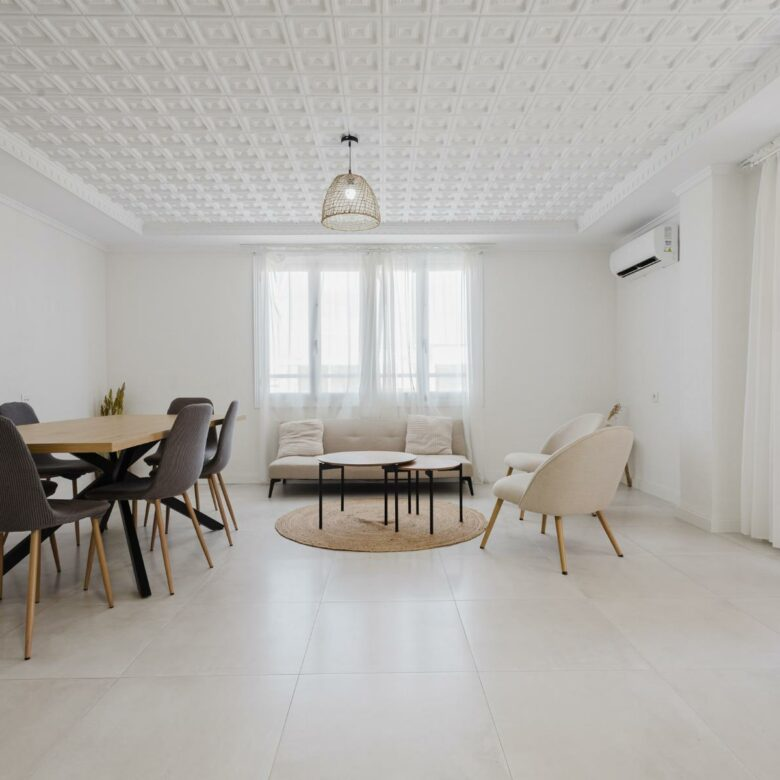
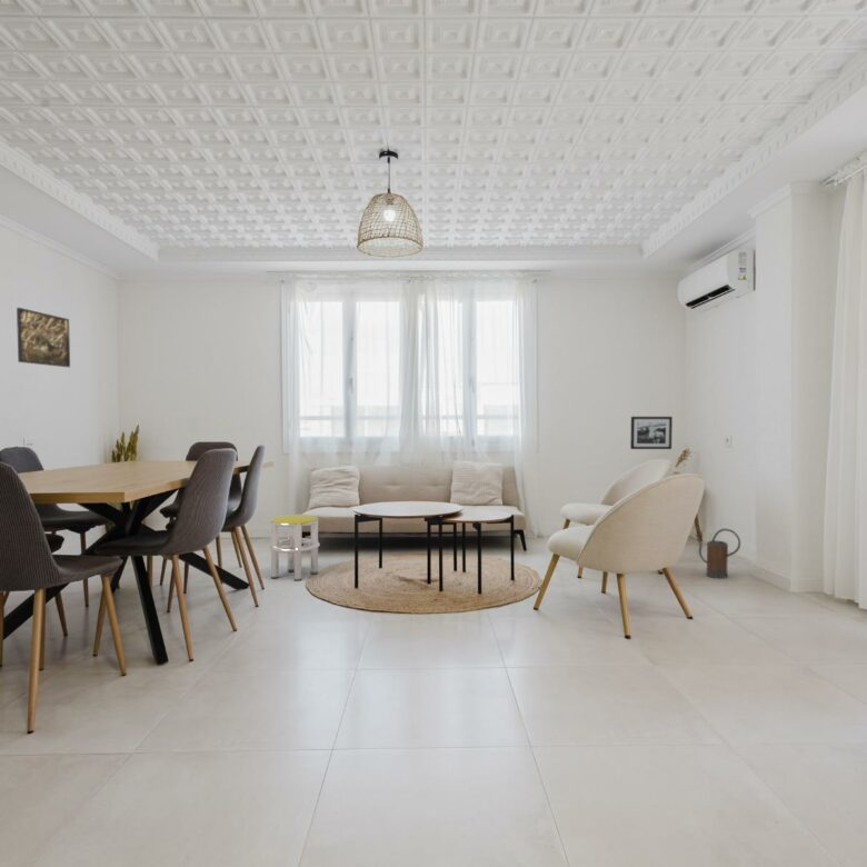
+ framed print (44, 339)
+ picture frame (650, 432)
+ watering can (716, 551)
+ stool (295, 545)
